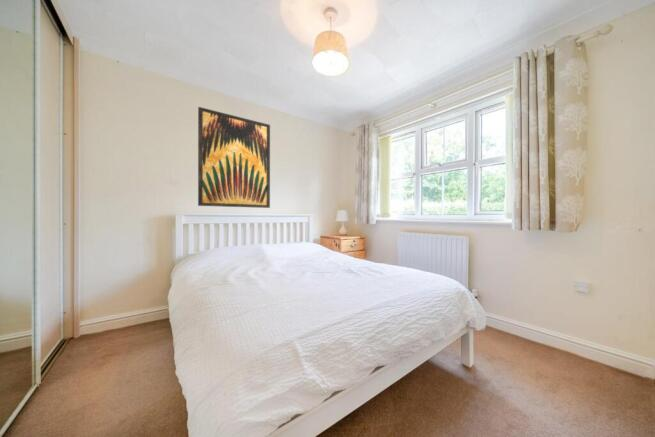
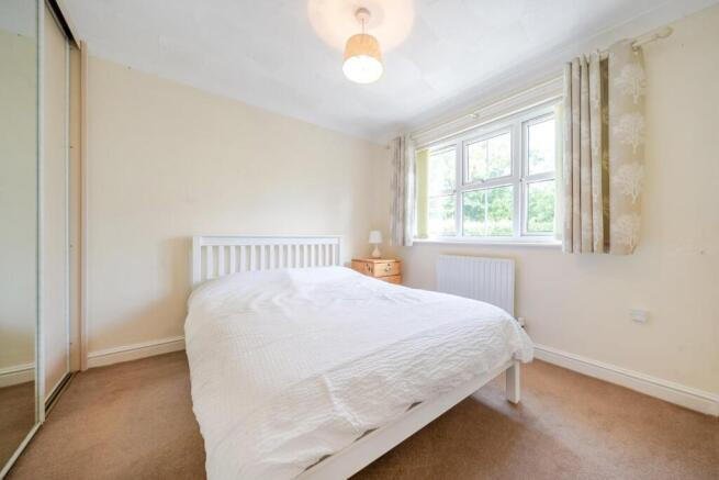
- wall art (237, 161)
